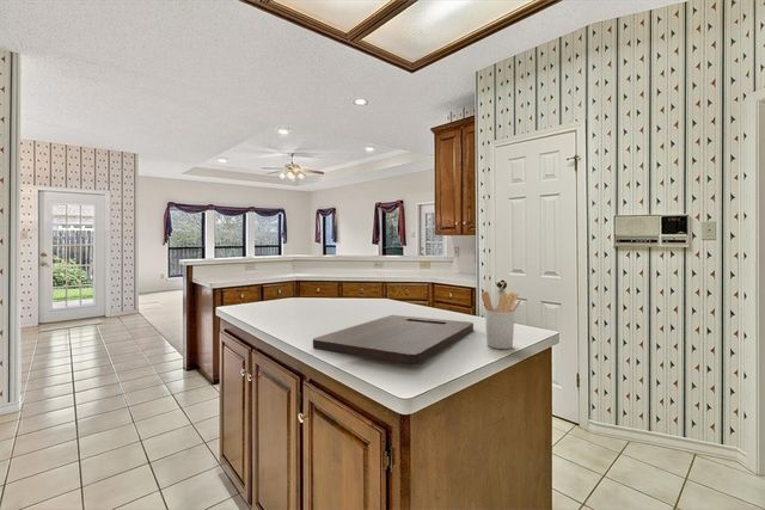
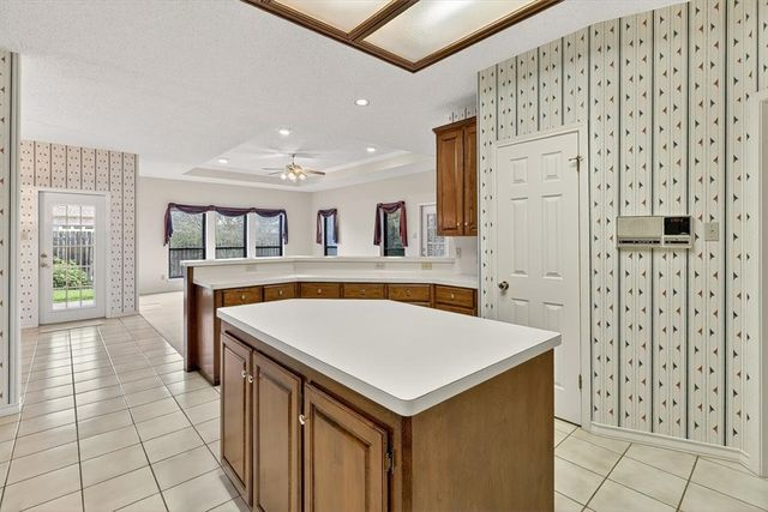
- utensil holder (502, 318)
- cutting board (400, 333)
